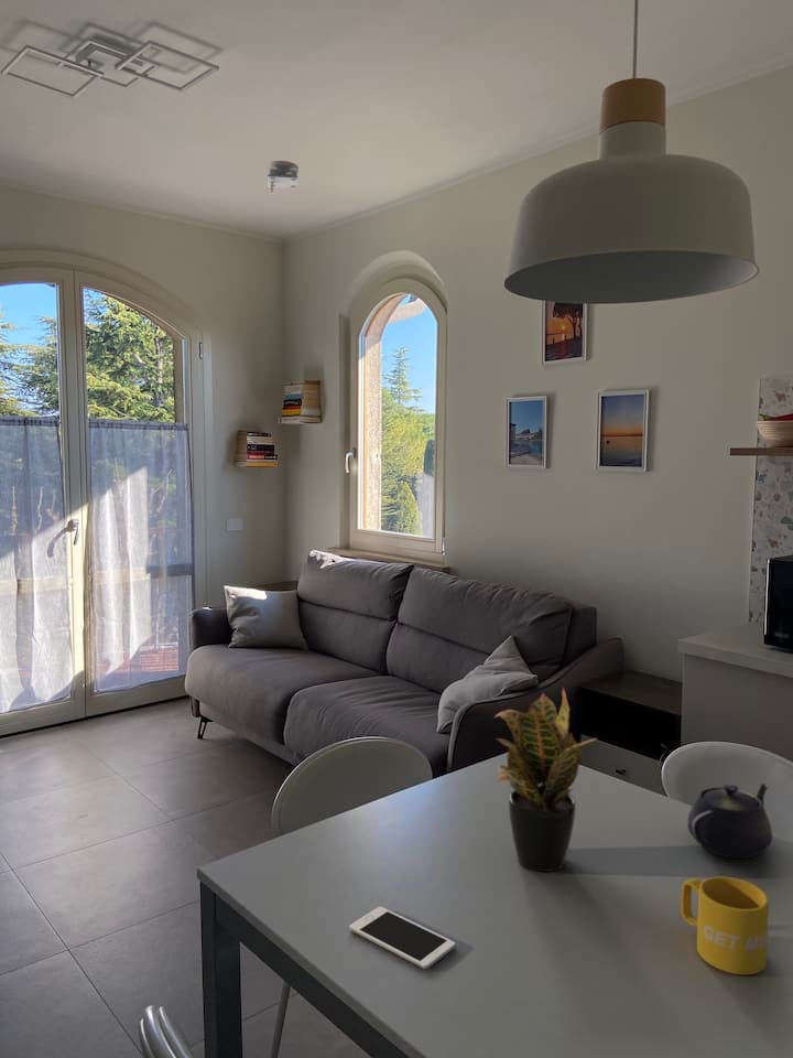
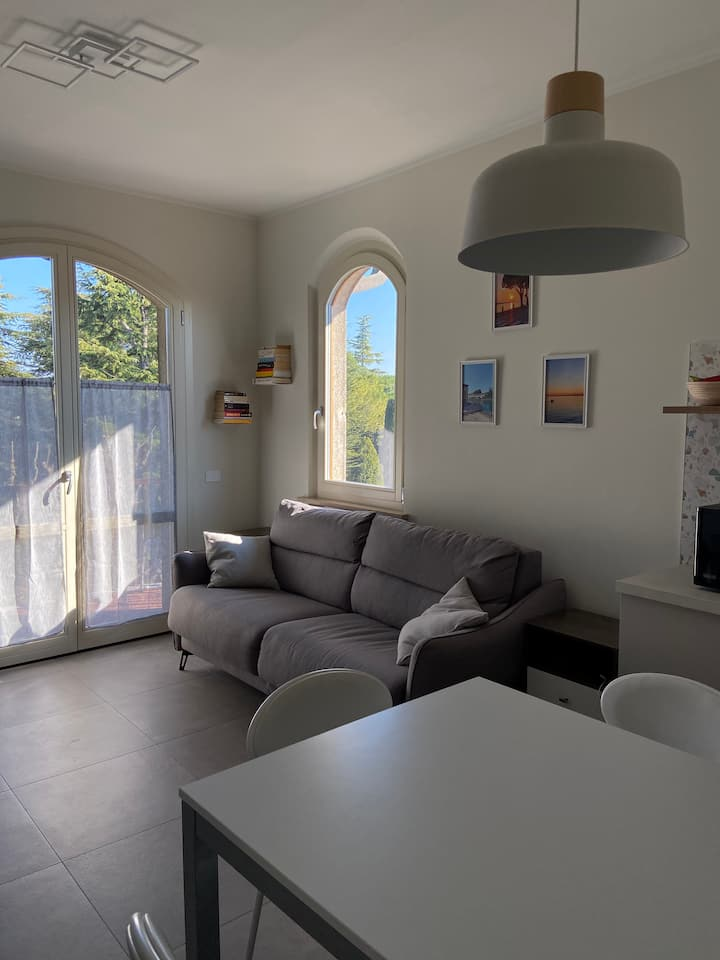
- smoke detector (282, 180)
- mug (720, 917)
- teapot (731, 814)
- potted plant (537, 769)
- cell phone (401, 936)
